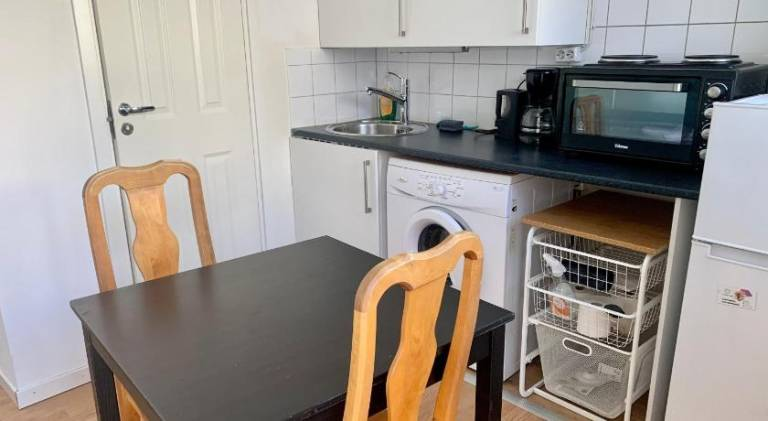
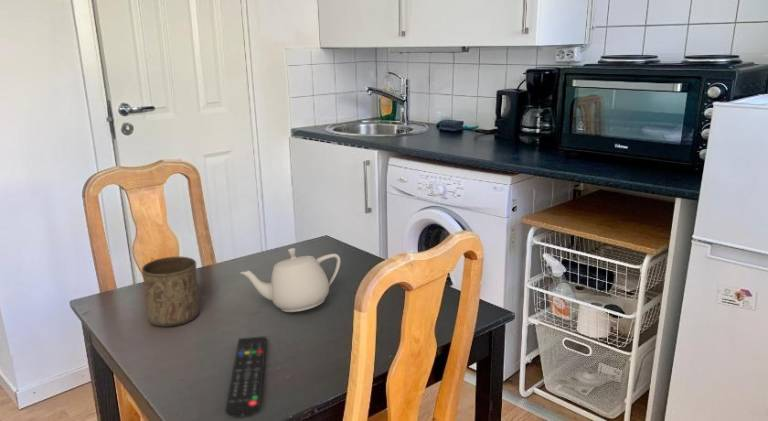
+ remote control (248, 373)
+ teapot (292, 279)
+ cup (172, 291)
